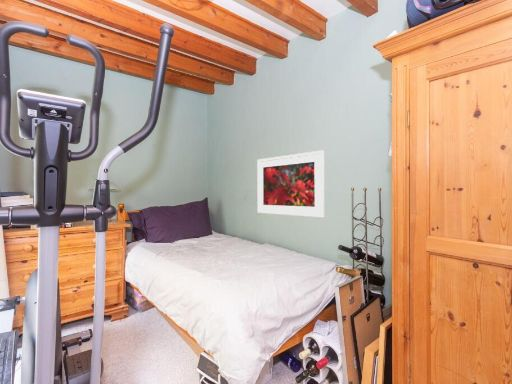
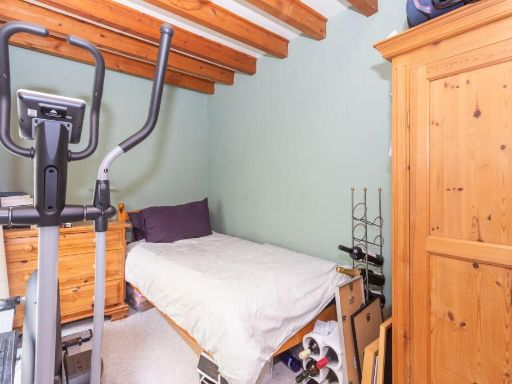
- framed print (287, 185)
